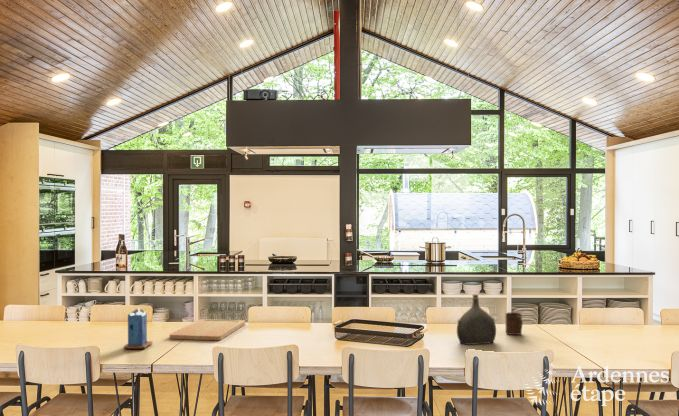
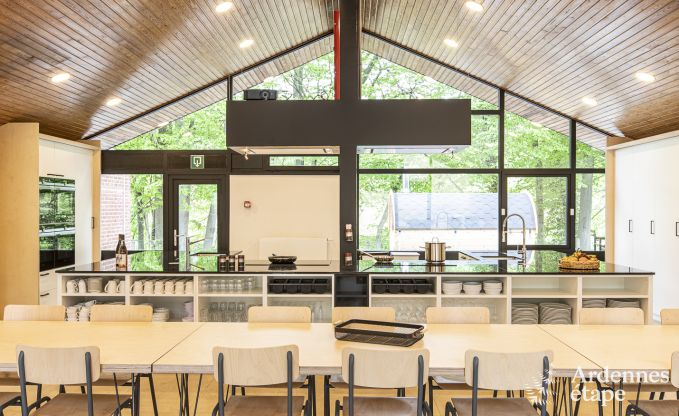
- water jug (476, 318)
- cup (515, 324)
- candle (138, 326)
- cutting board (209, 328)
